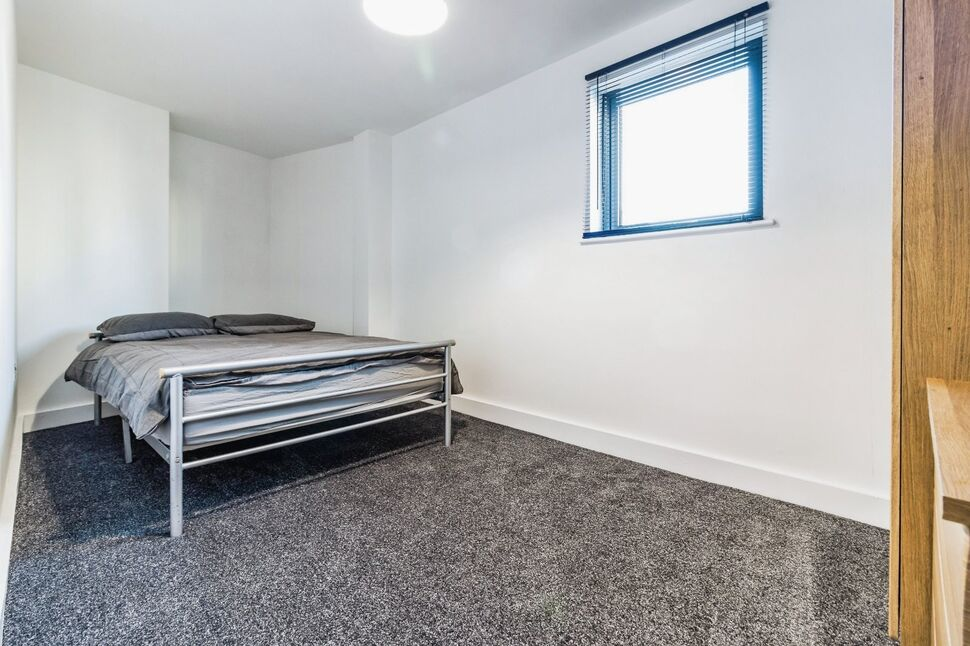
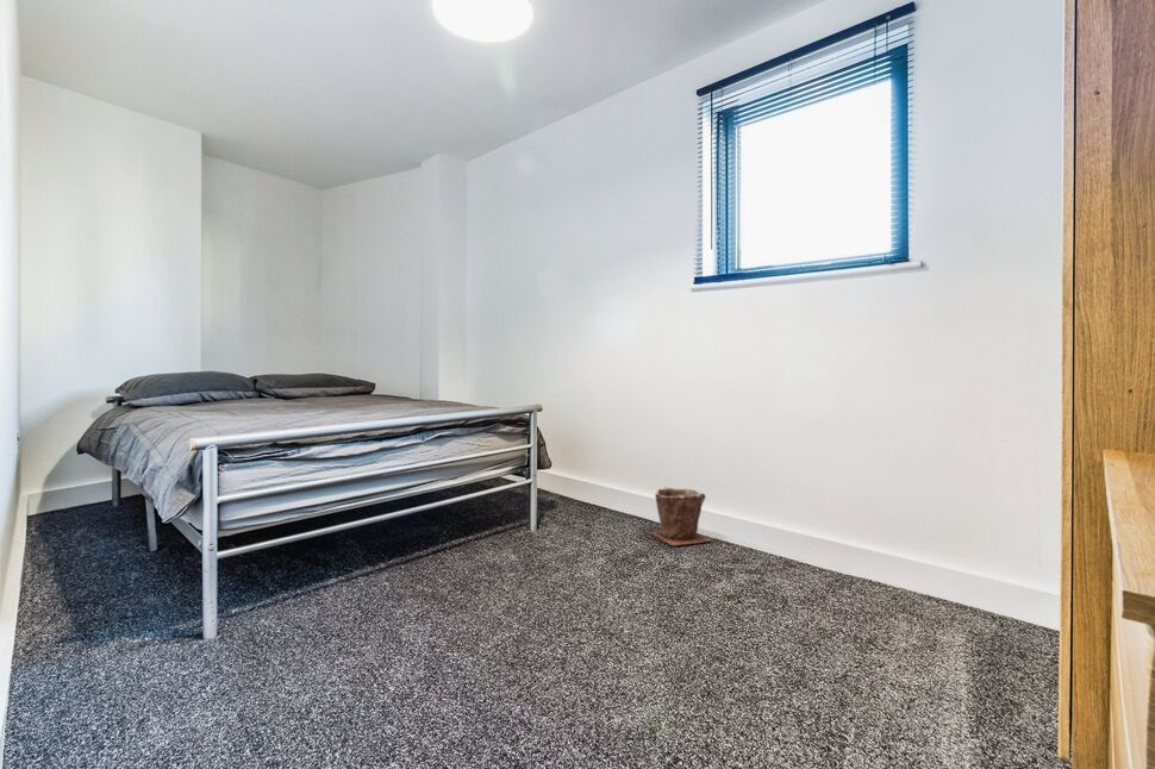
+ plant pot (680, 513)
